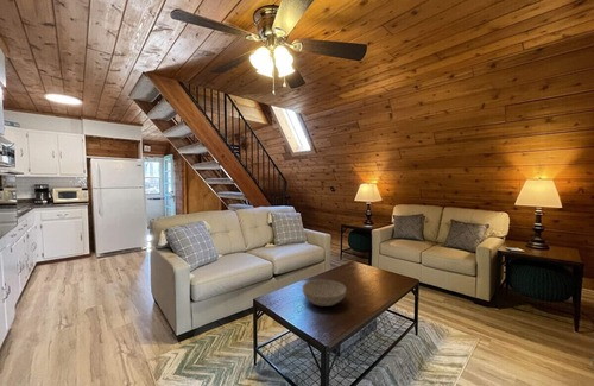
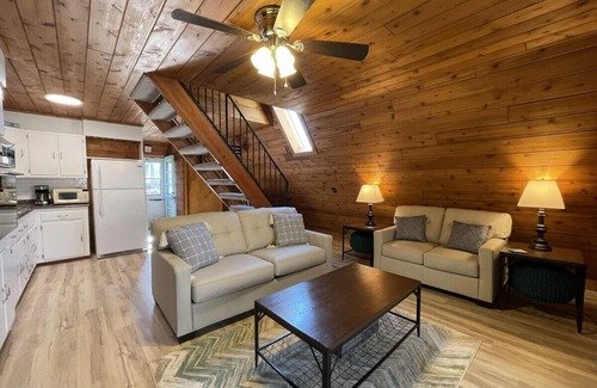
- bowl (323, 295)
